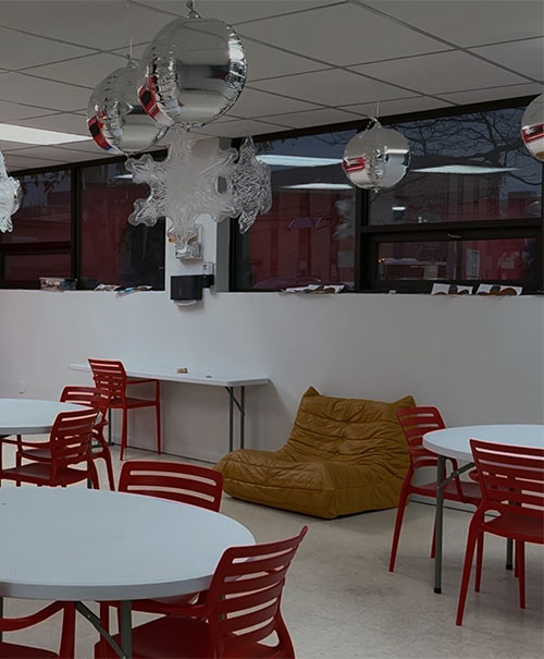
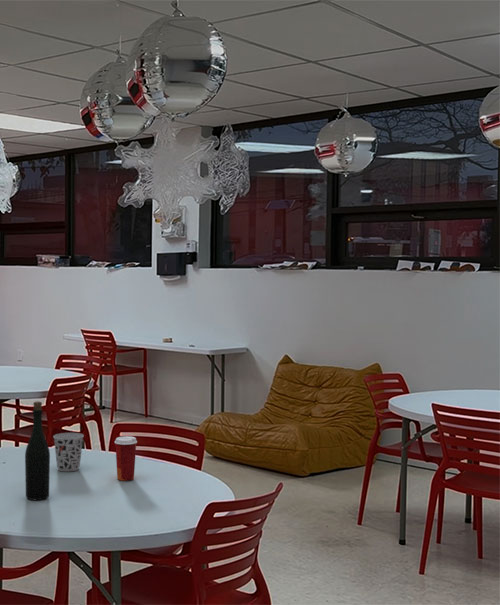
+ bottle (37, 449)
+ cup (68, 452)
+ paper cup (125, 458)
